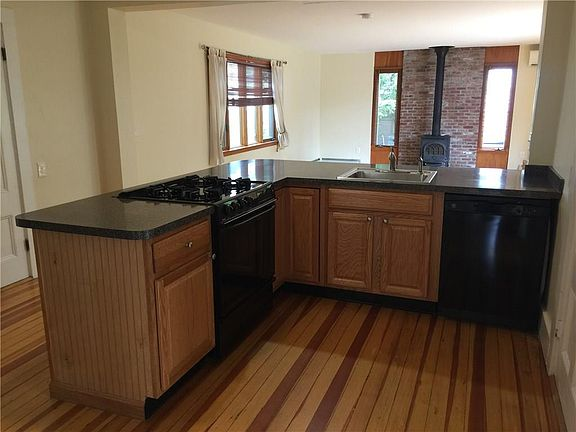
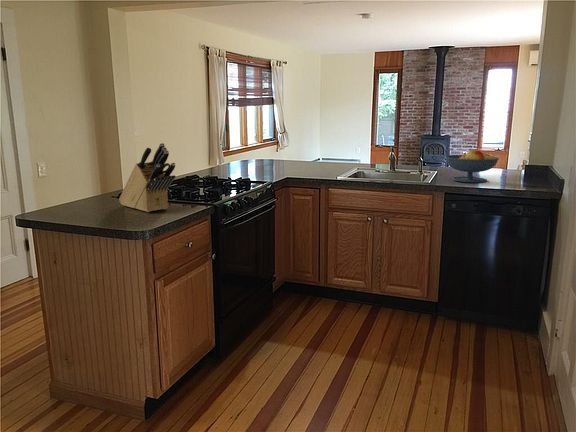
+ knife block (146, 175)
+ fruit bowl (470, 164)
